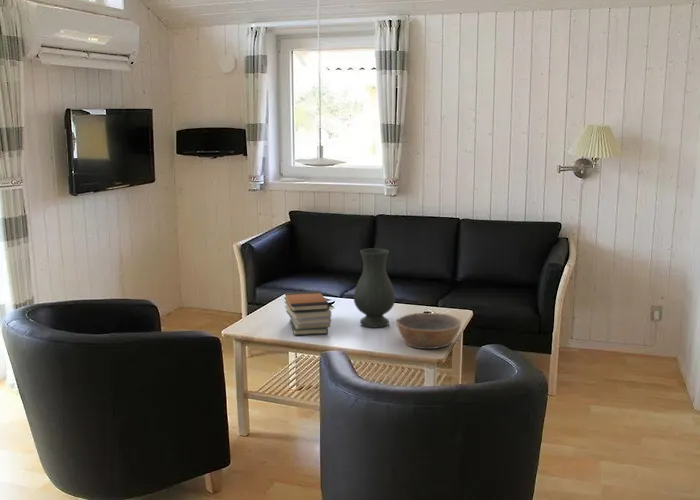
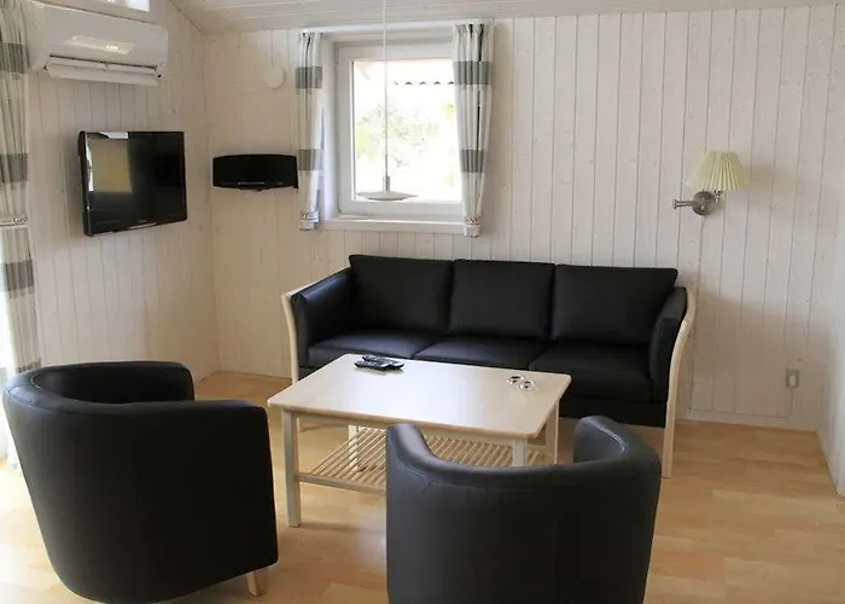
- book stack (307, 312)
- bowl (428, 331)
- vase (374, 287)
